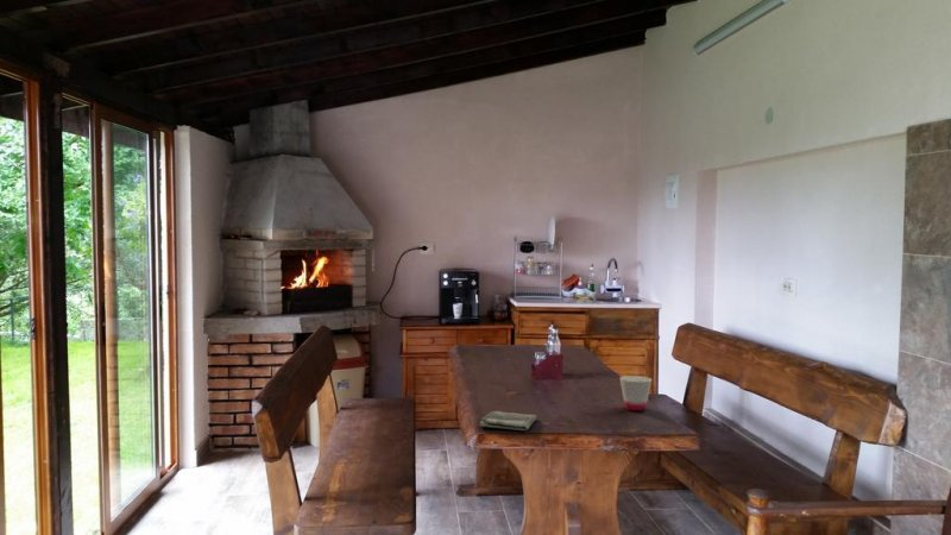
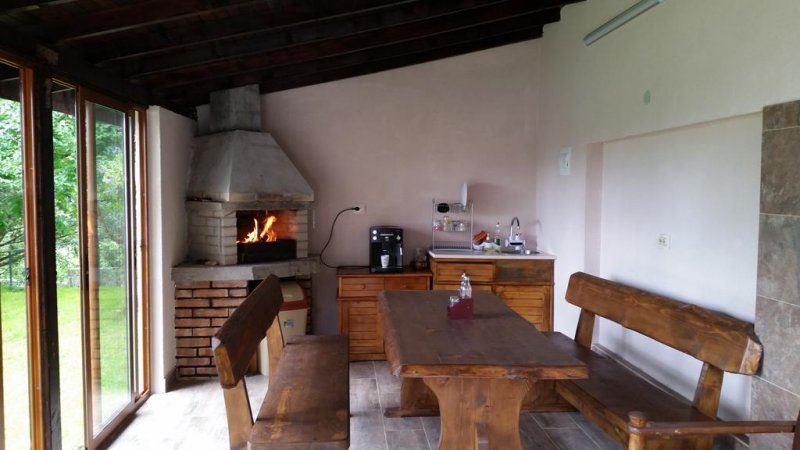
- cup (635, 394)
- dish towel (508, 418)
